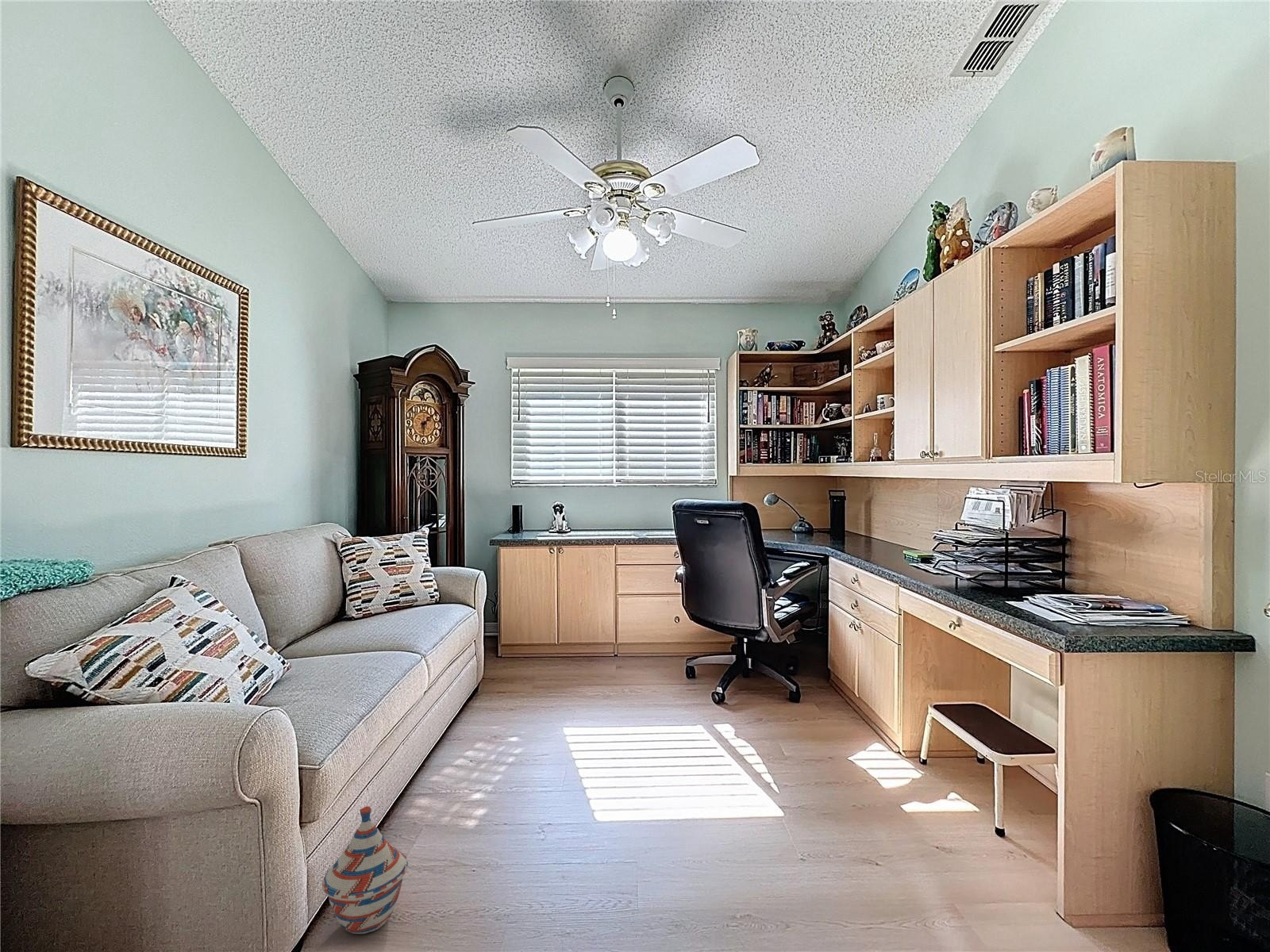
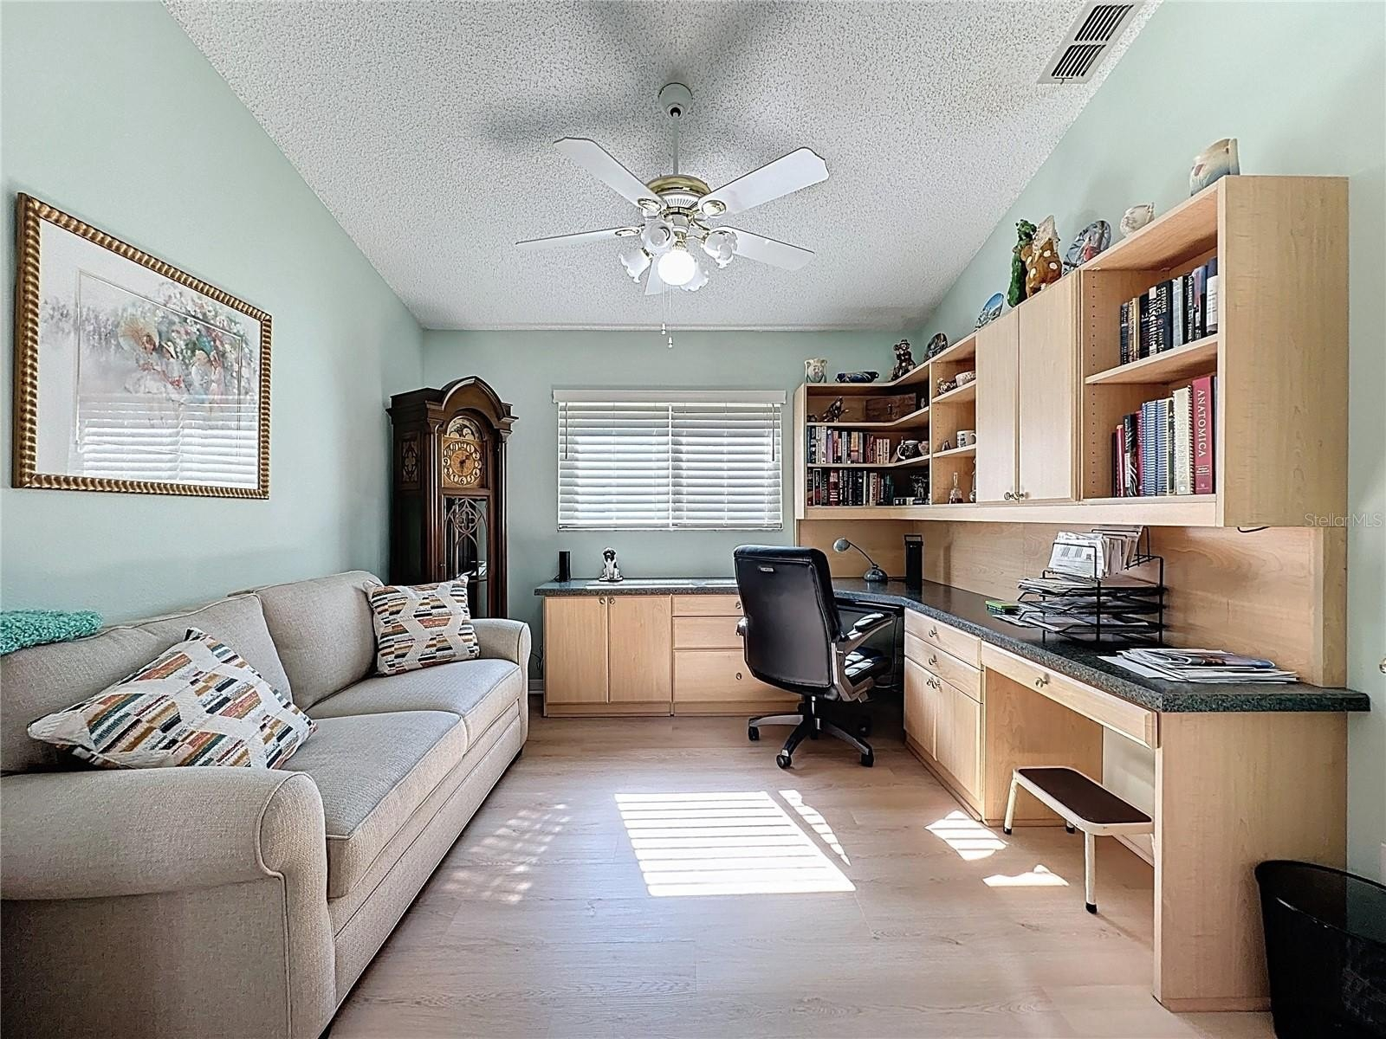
- woven basket (366, 866)
